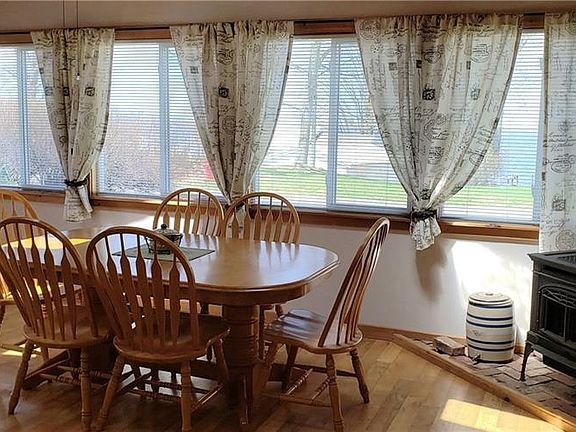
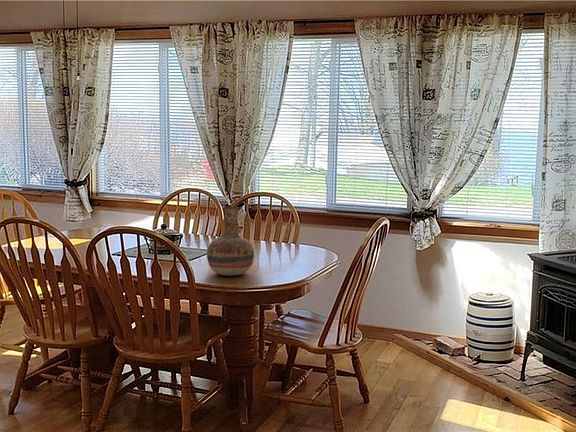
+ vase (230, 240)
